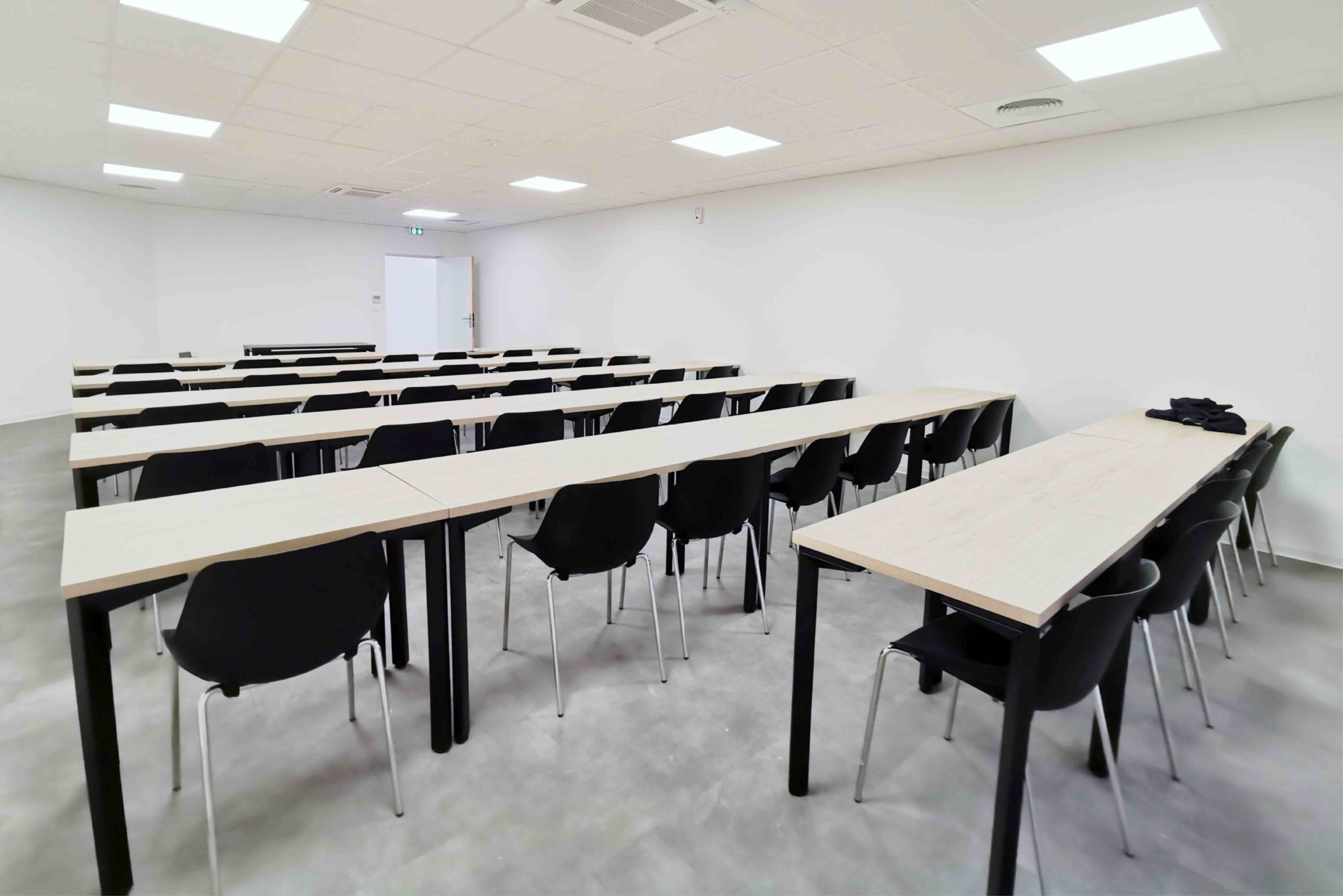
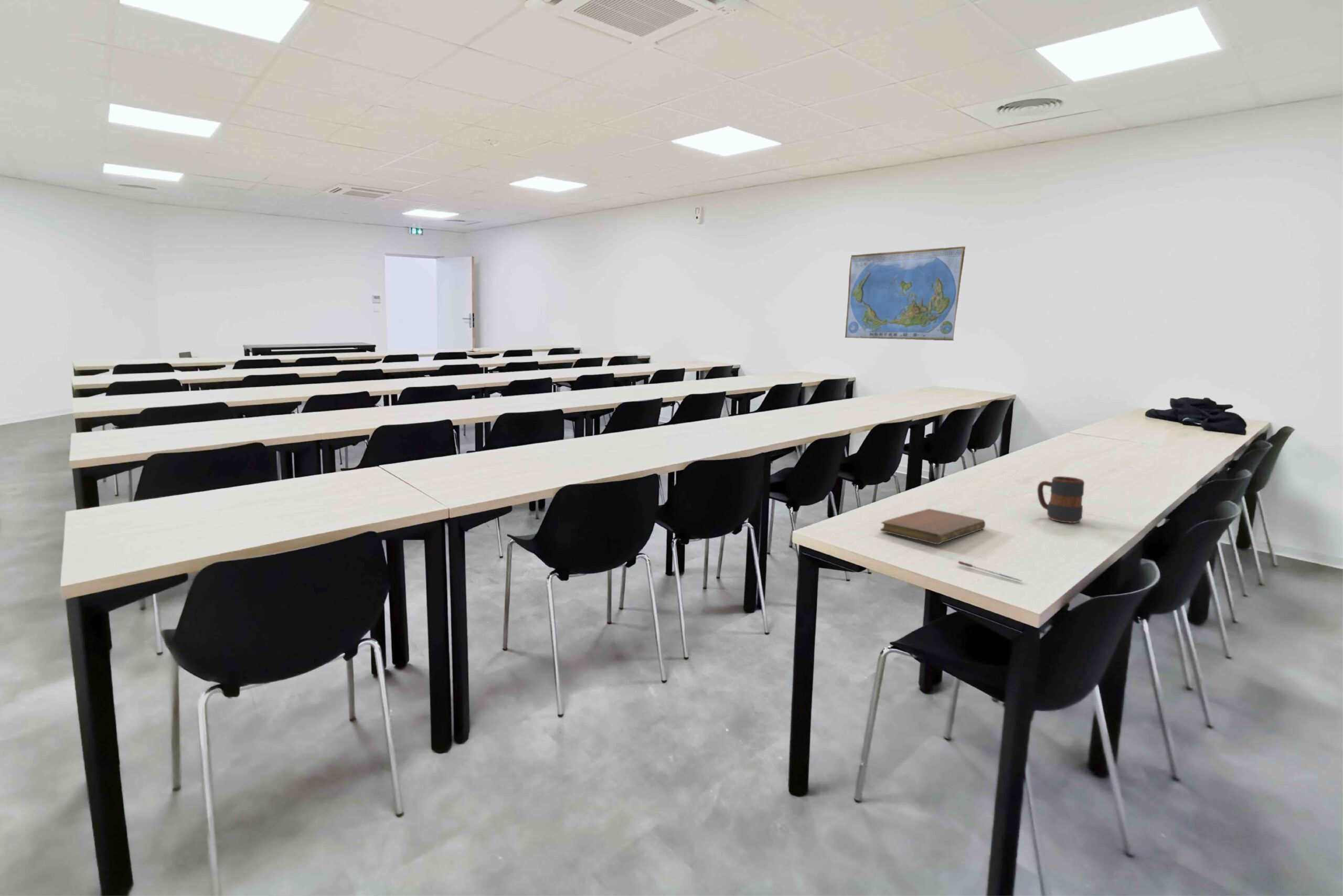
+ pen (989, 571)
+ mug (1059, 498)
+ world map (900, 295)
+ notebook (933, 525)
